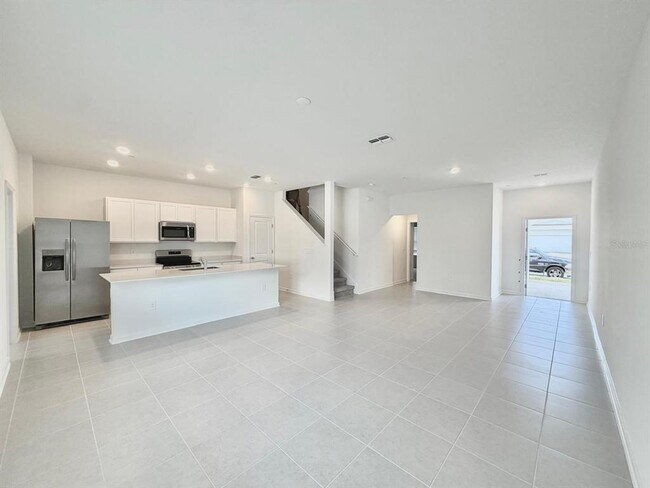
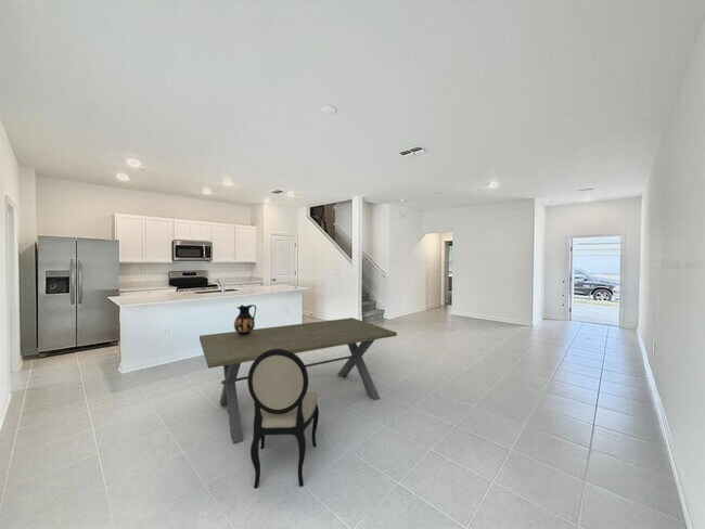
+ dining chair (283, 402)
+ ceramic jug (244, 319)
+ dining table (305, 365)
